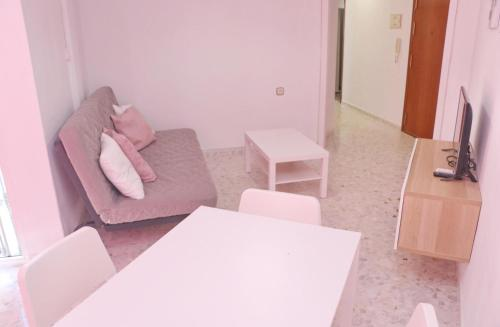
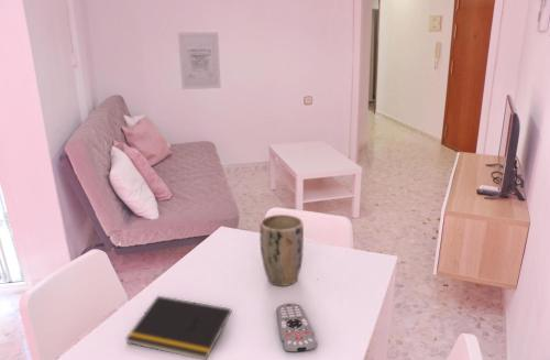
+ plant pot (282, 250)
+ remote control (294, 326)
+ notepad (179, 325)
+ wall art (199, 61)
